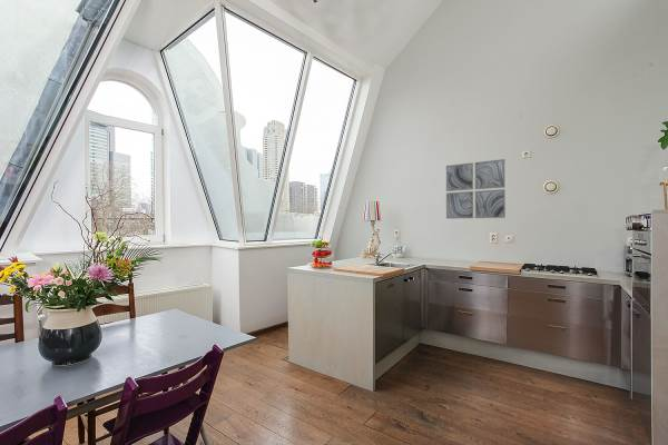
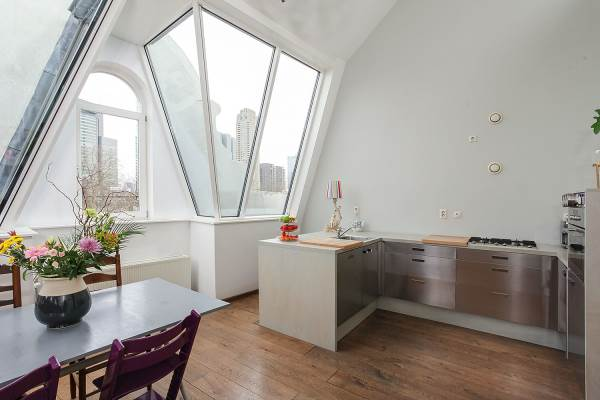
- wall art (473, 189)
